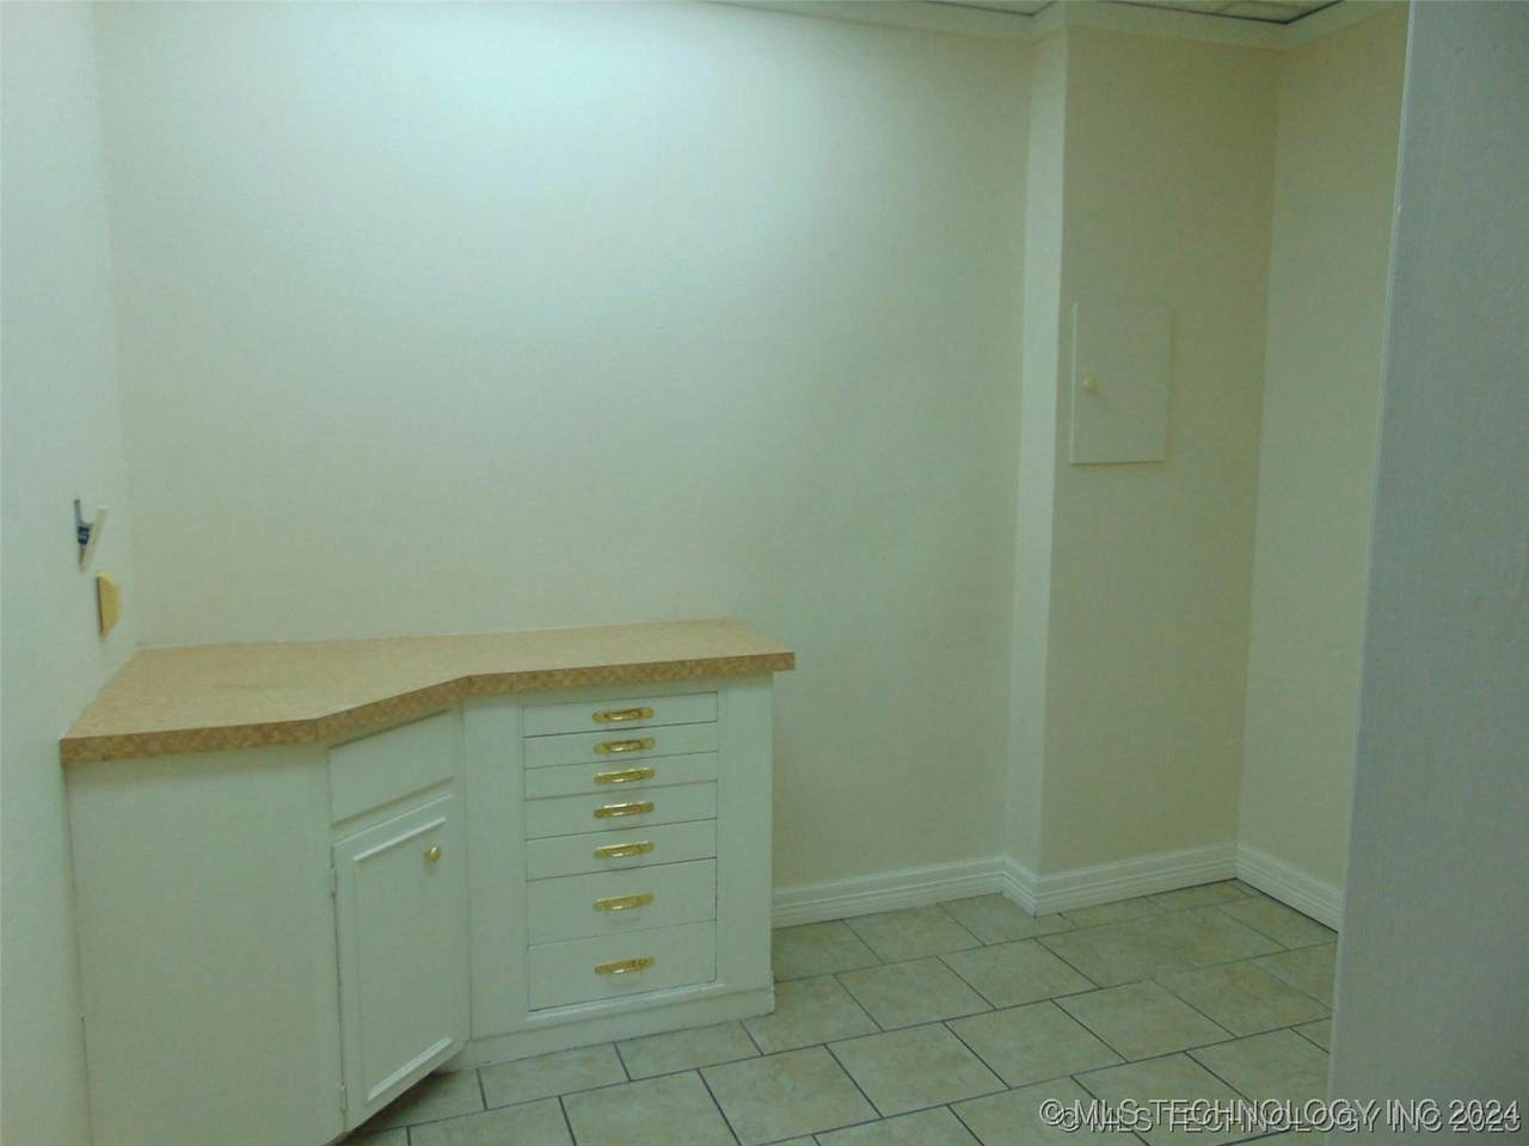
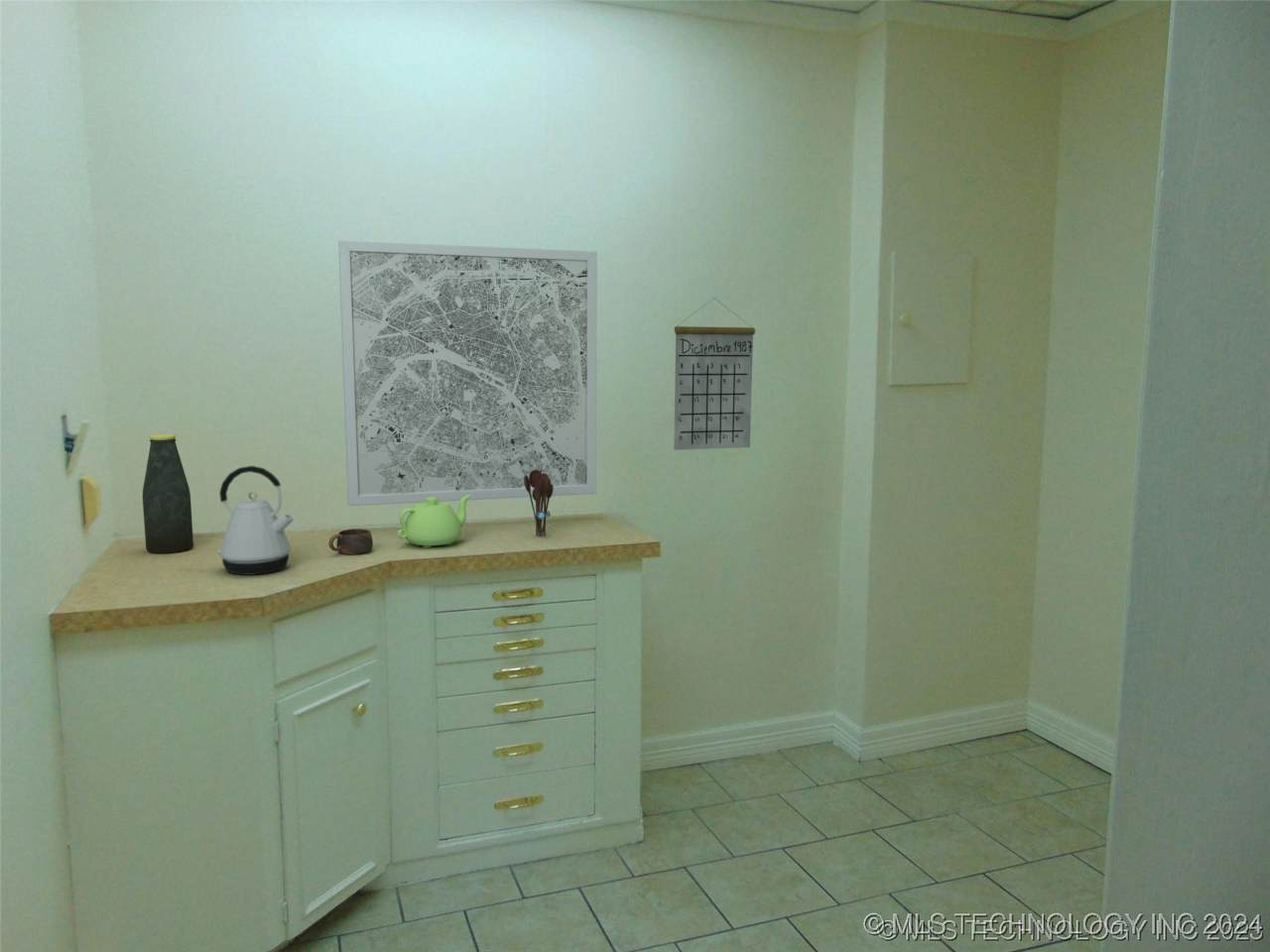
+ wall art (474, 375)
+ kettle (255, 518)
+ calendar (713, 374)
+ utensil holder (539, 502)
+ bottle (166, 493)
+ teapot (435, 520)
+ cup (349, 541)
